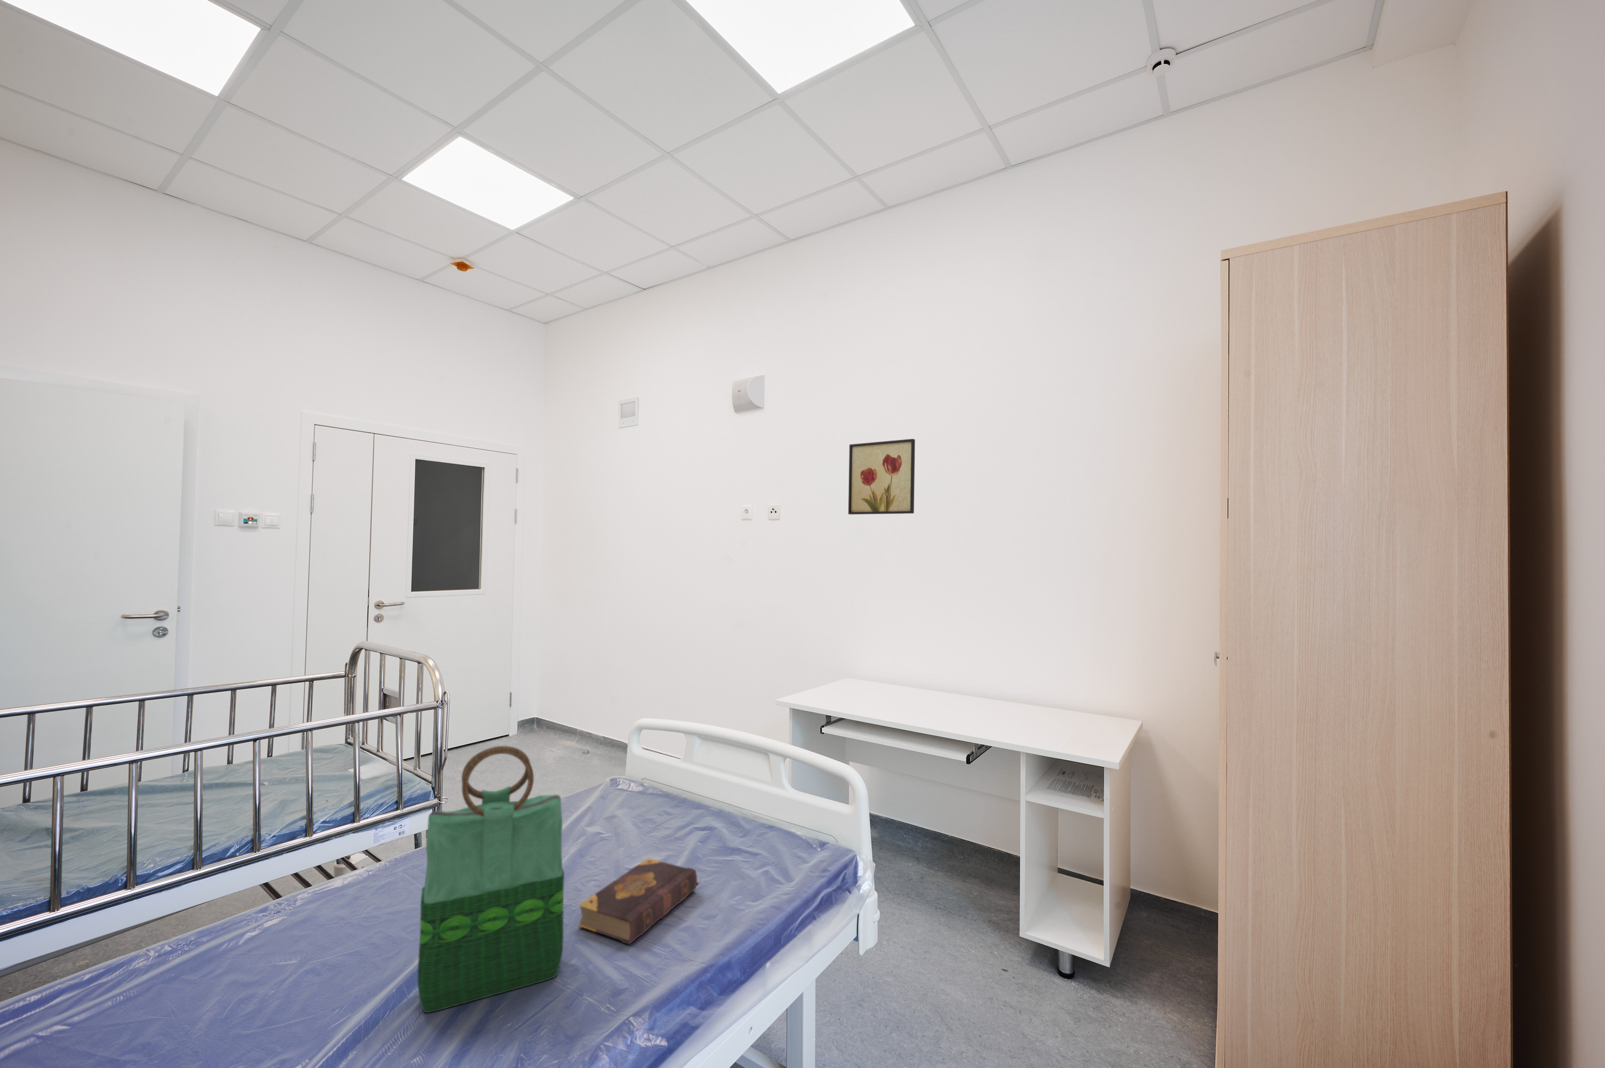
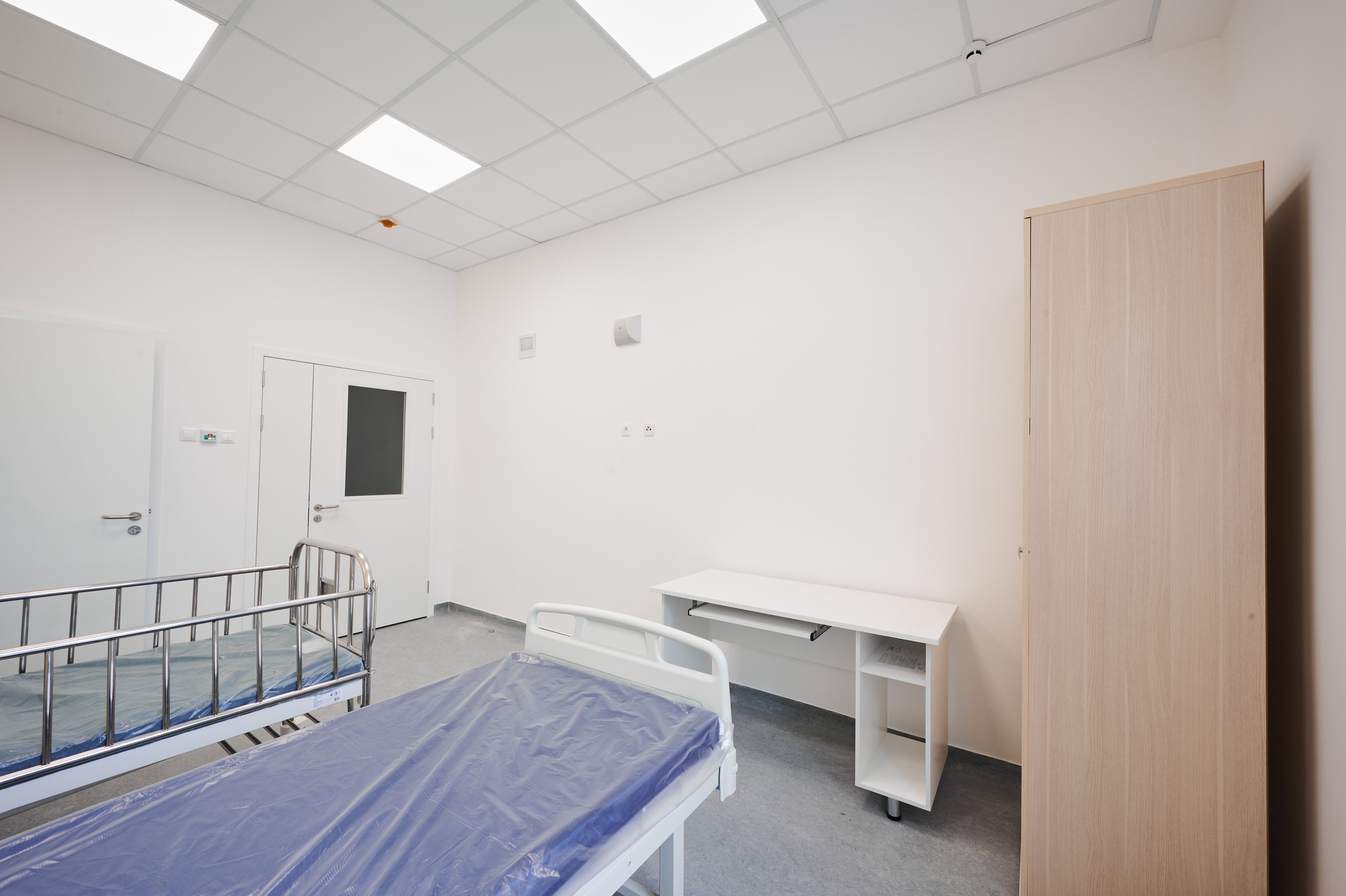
- book (646, 893)
- tote bag (495, 864)
- wall art (881, 478)
